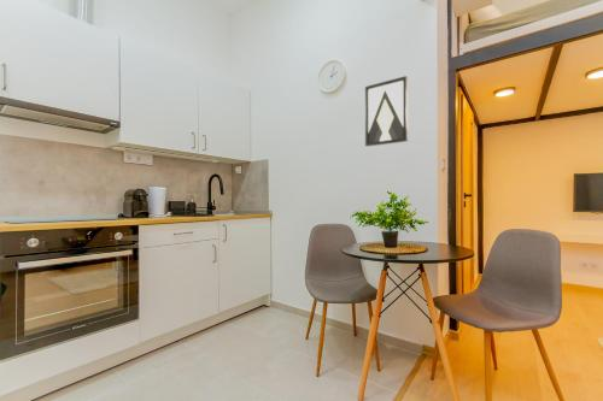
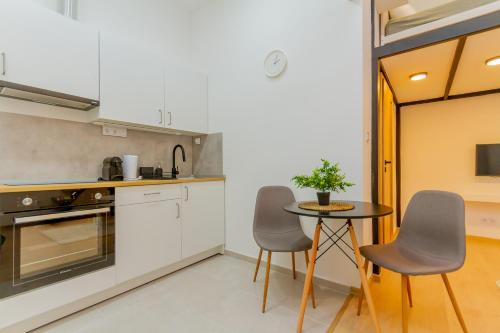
- wall art (385, 112)
